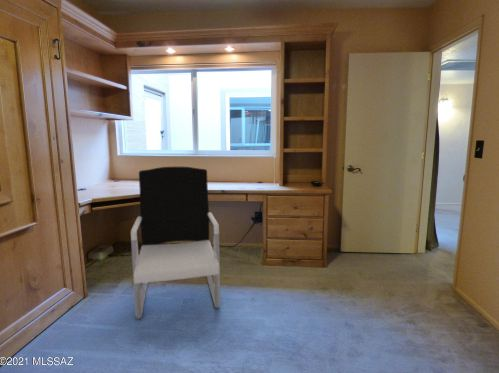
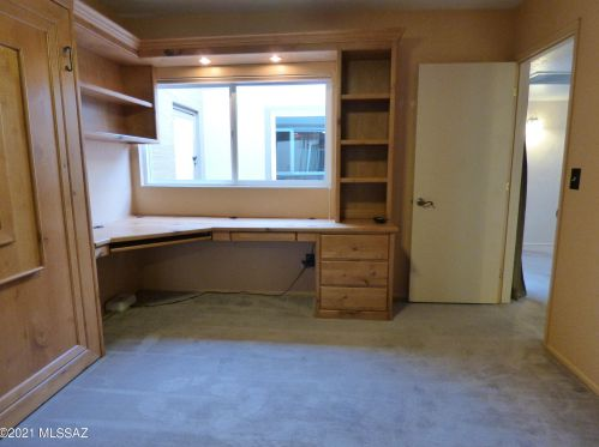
- office chair (176, 233)
